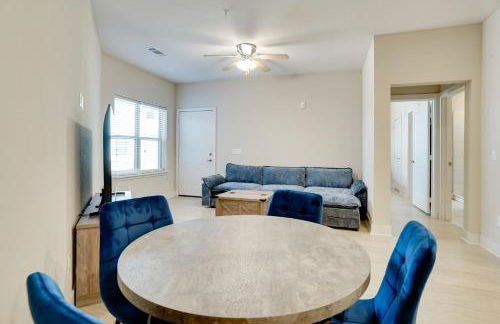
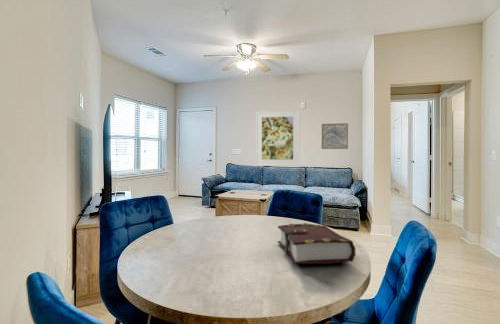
+ wall art (334, 136)
+ book (312, 241)
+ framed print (277, 138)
